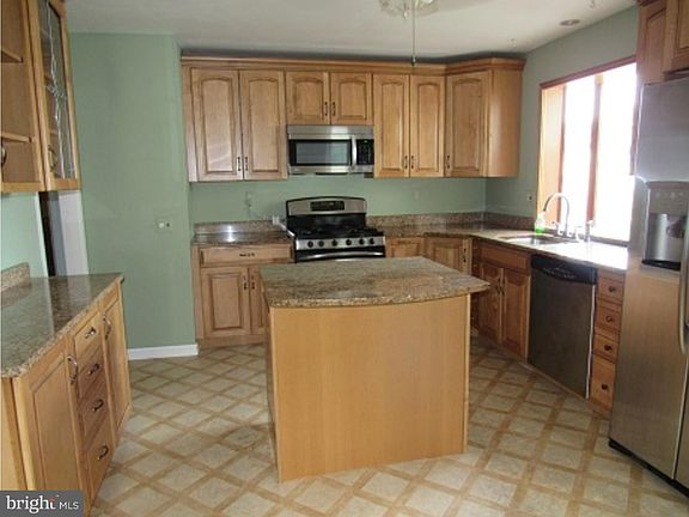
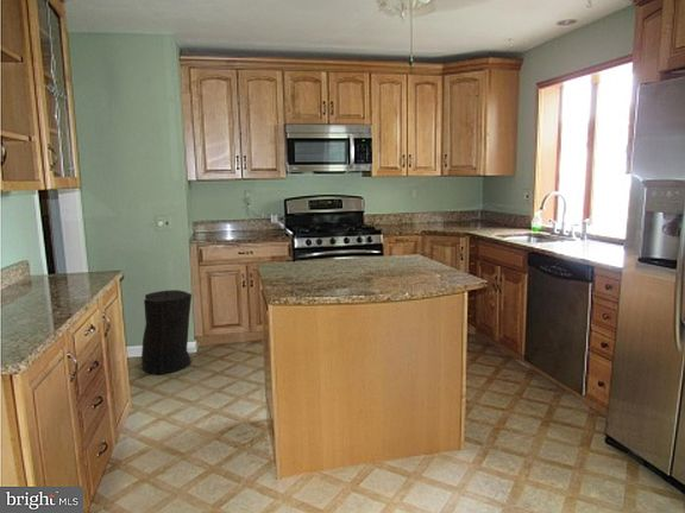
+ trash can (166, 327)
